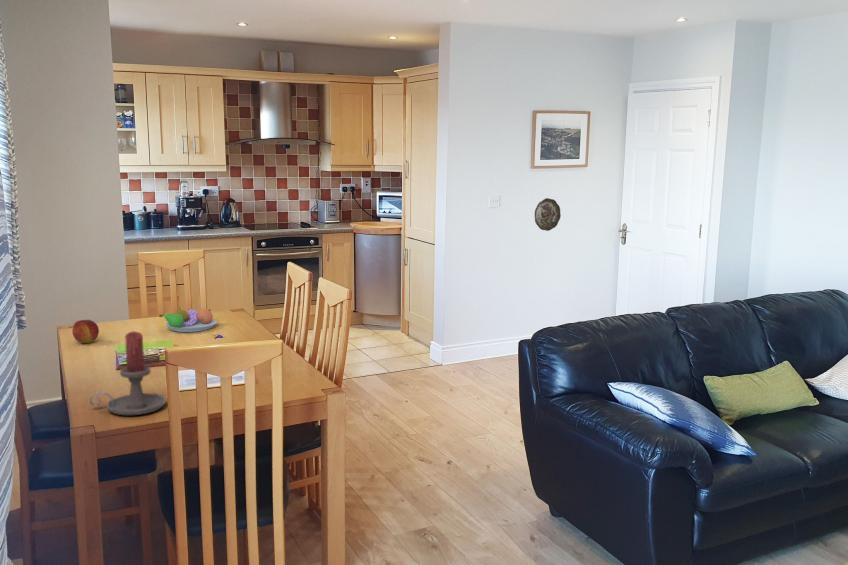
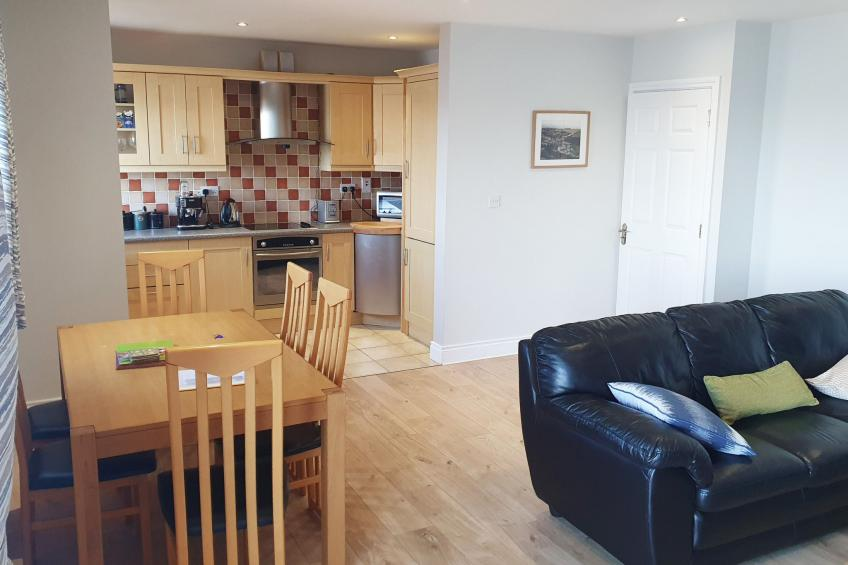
- candle holder (126, 370)
- apple (85, 331)
- fruit bowl (189, 318)
- decorative plate (546, 214)
